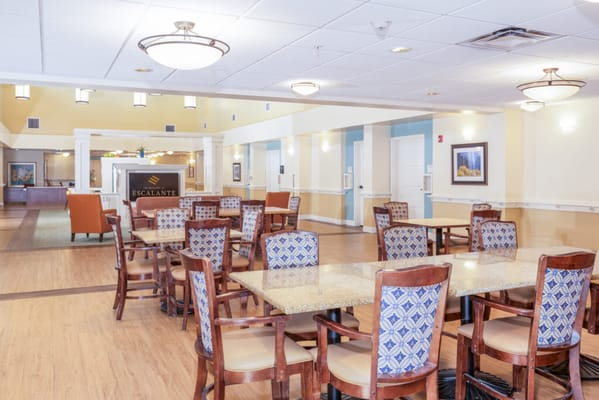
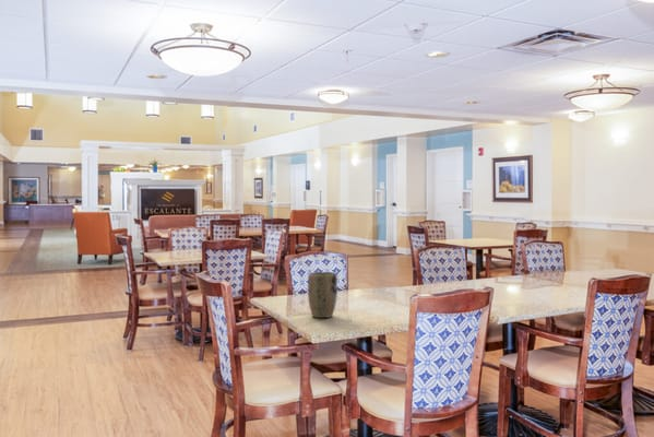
+ plant pot (322, 294)
